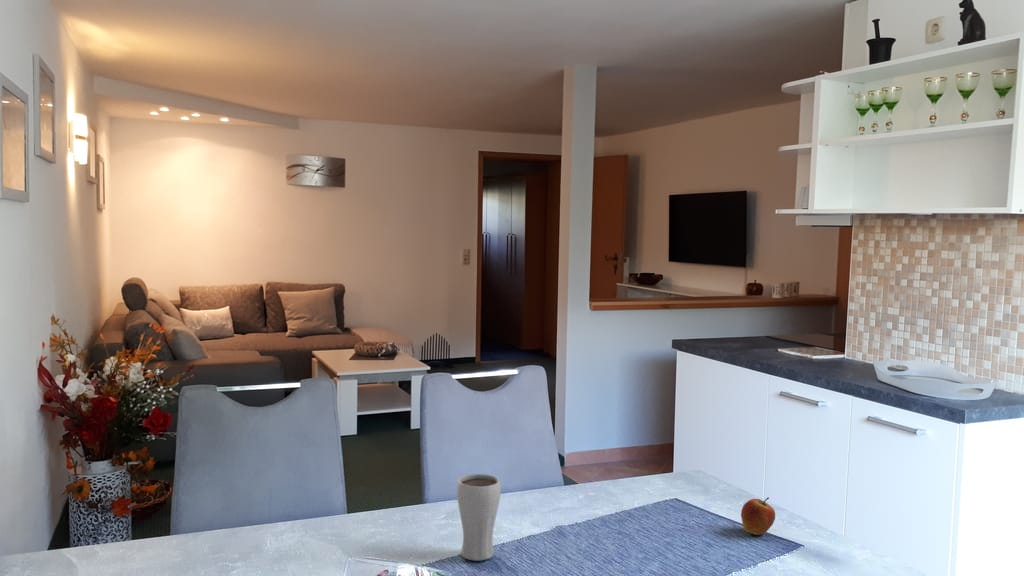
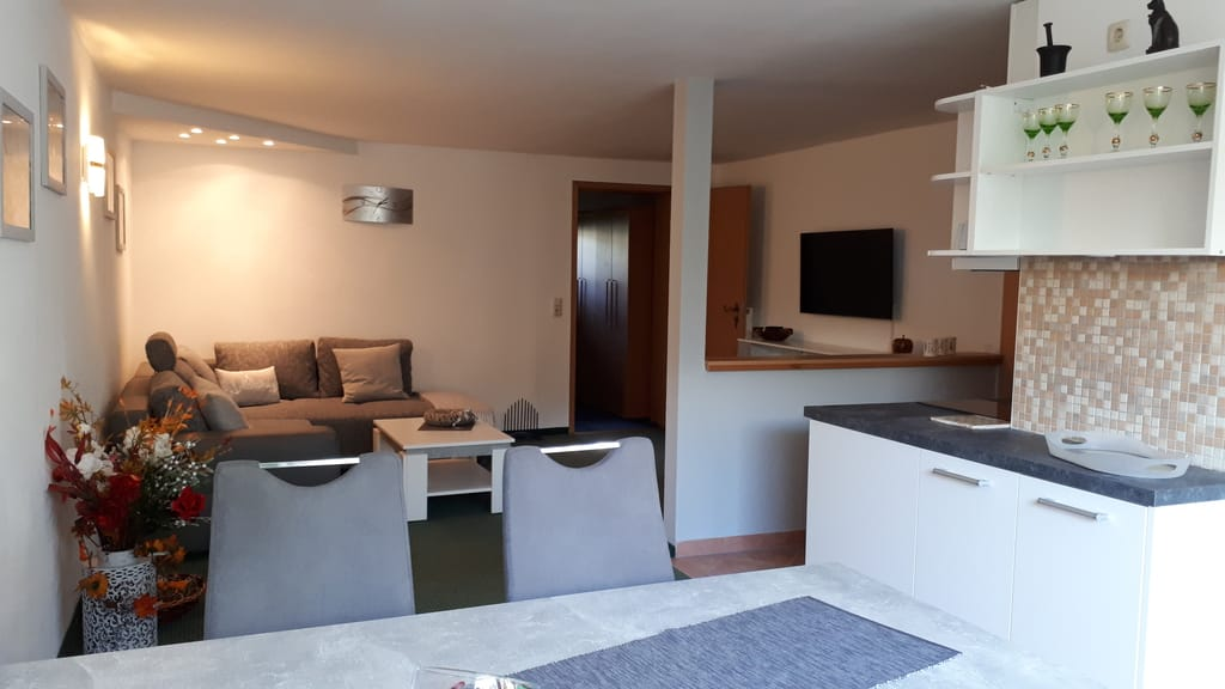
- drinking glass (478, 517)
- fruit (758, 514)
